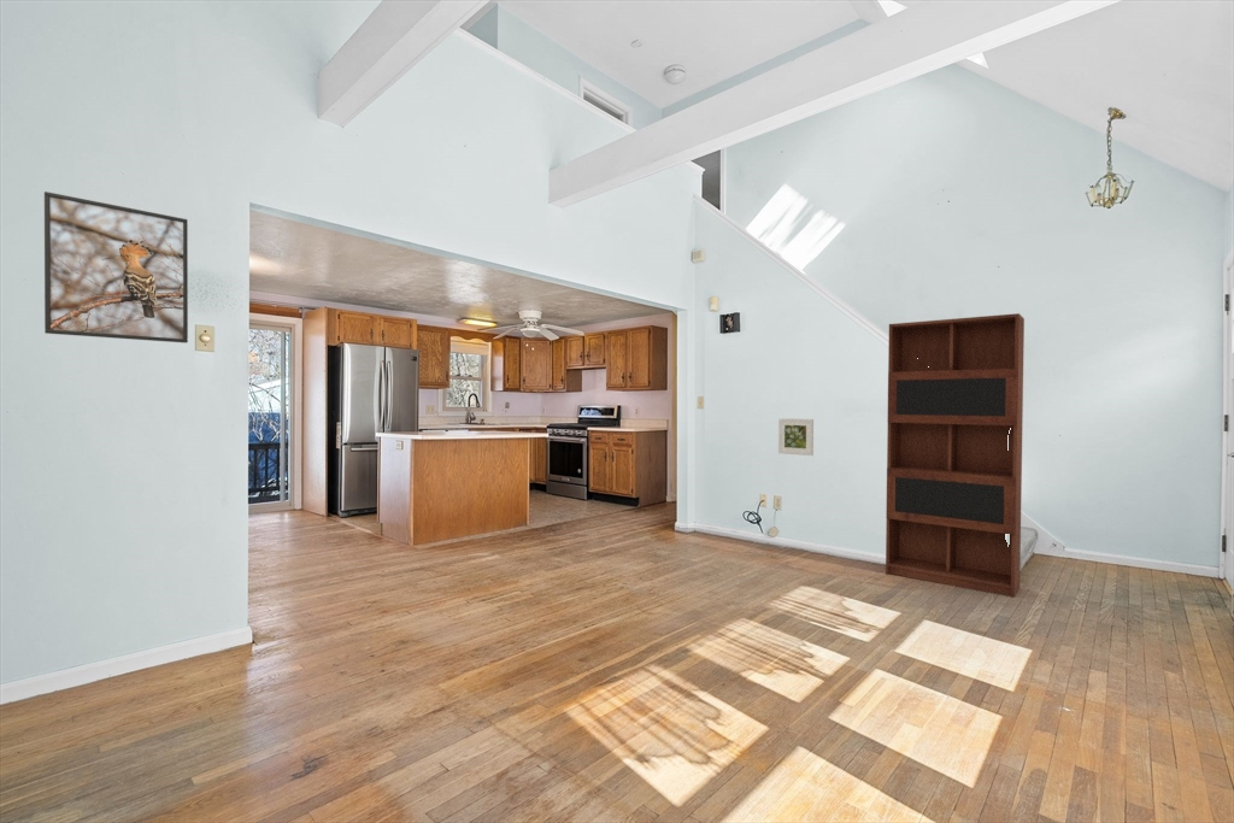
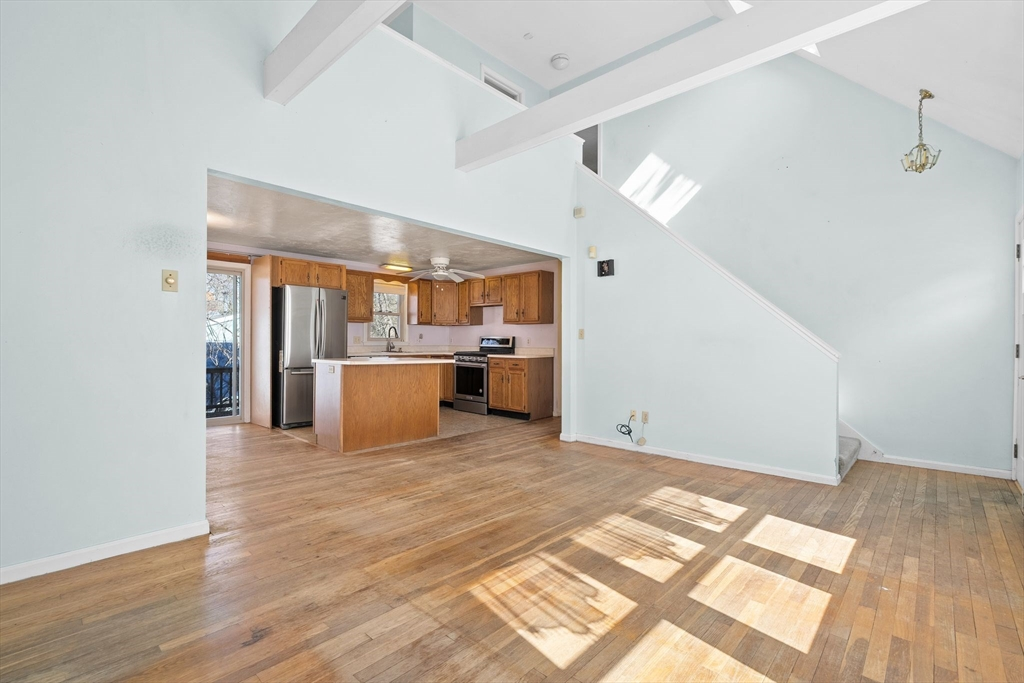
- bookcase (951, 451)
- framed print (795, 436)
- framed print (121, 272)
